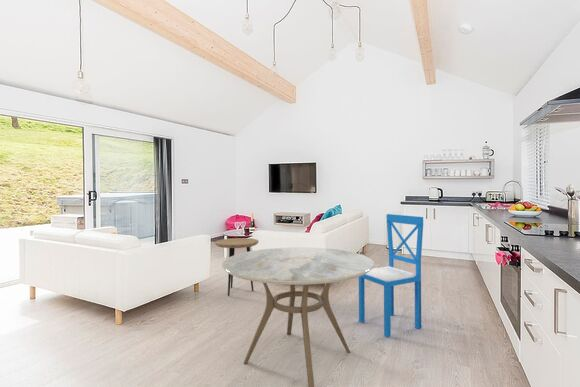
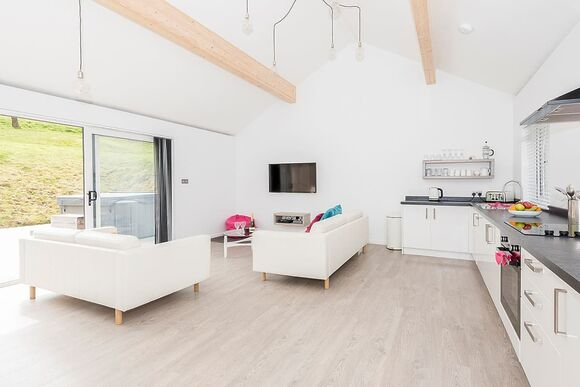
- dining chair (390, 270)
- dining table (298, 308)
- side table (232, 275)
